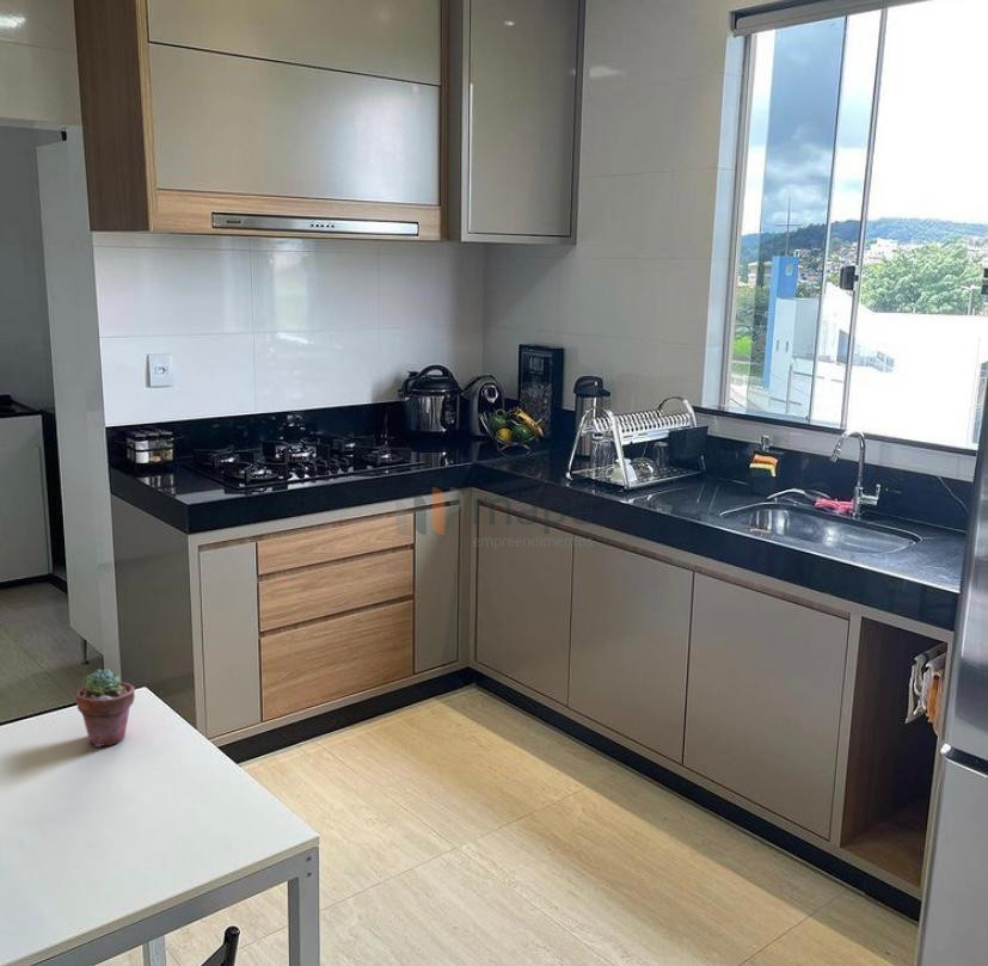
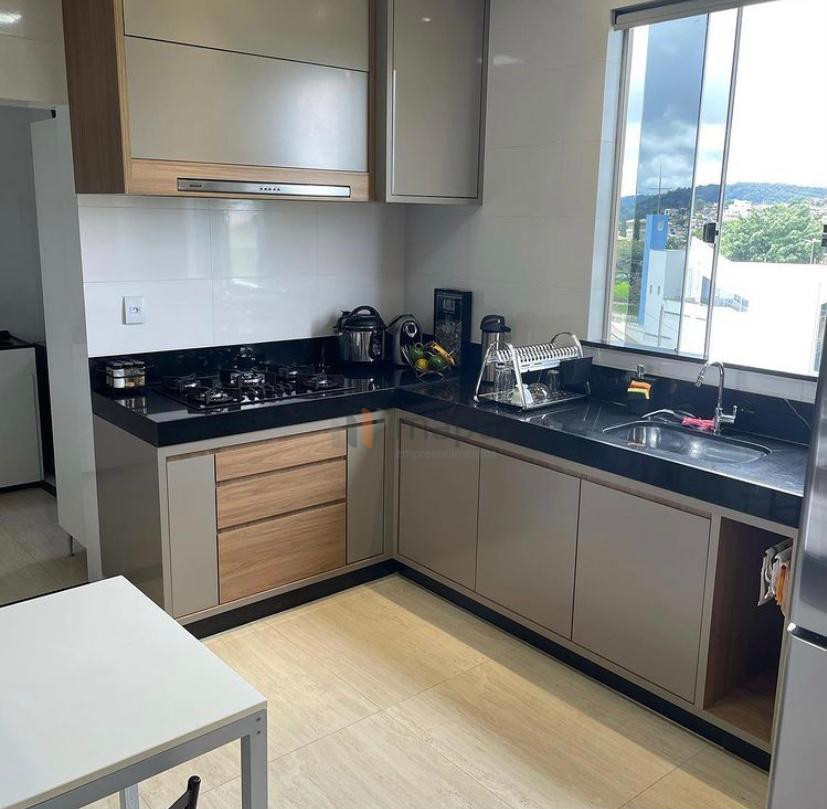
- potted succulent (105, 703)
